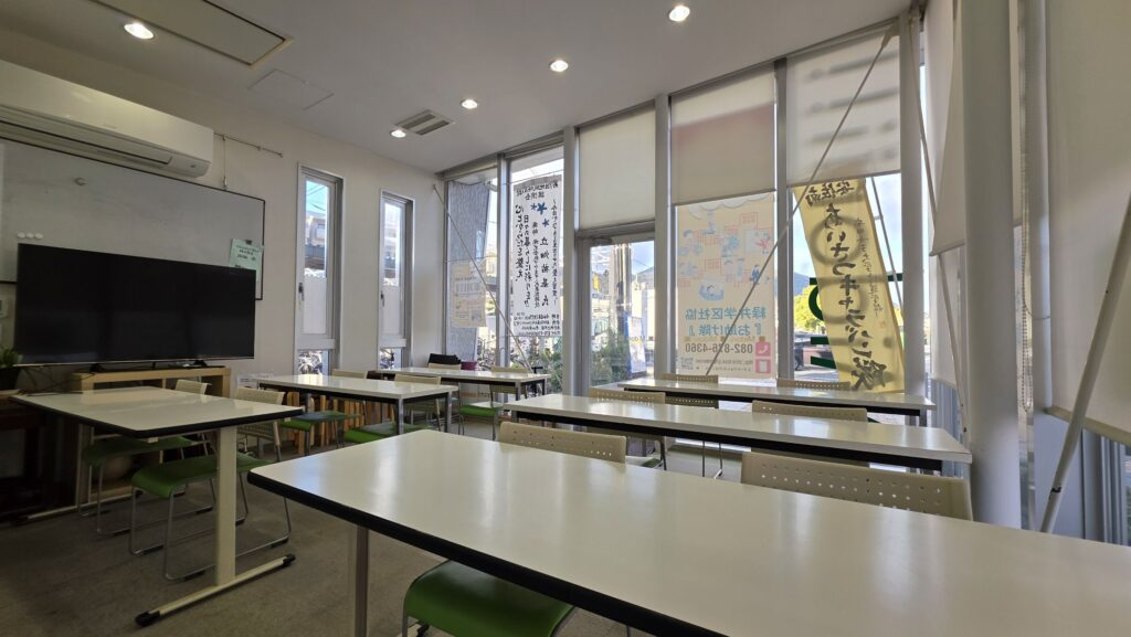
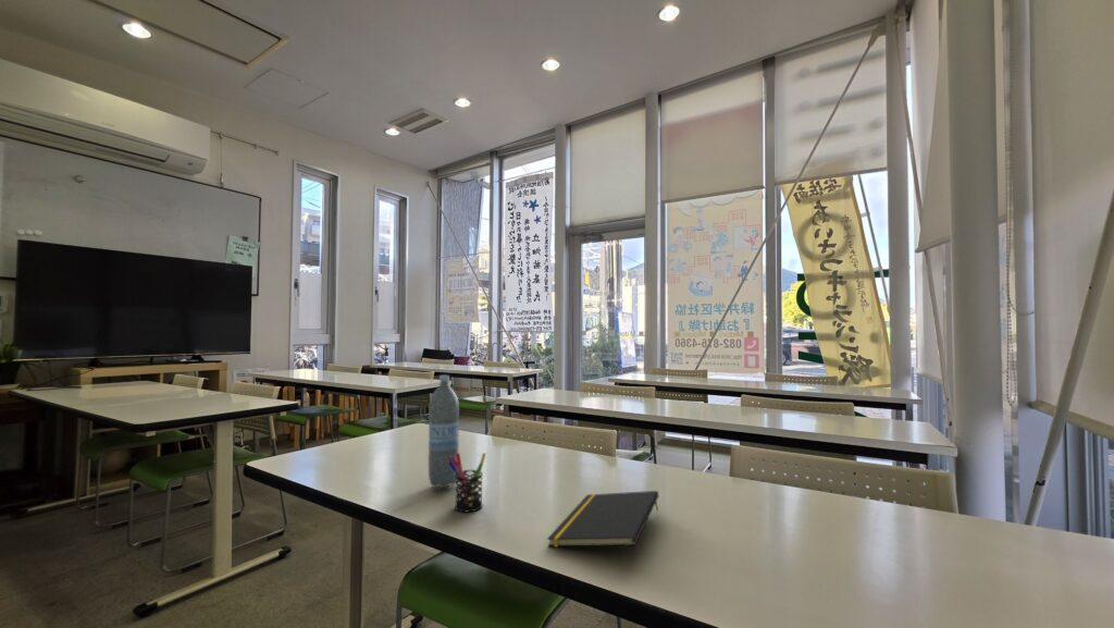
+ notepad (607, 516)
+ pen holder (469, 479)
+ water bottle (444, 430)
